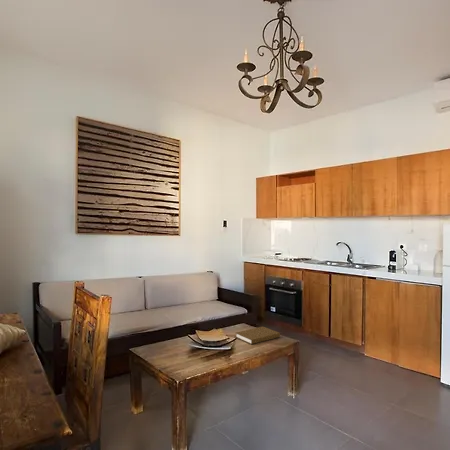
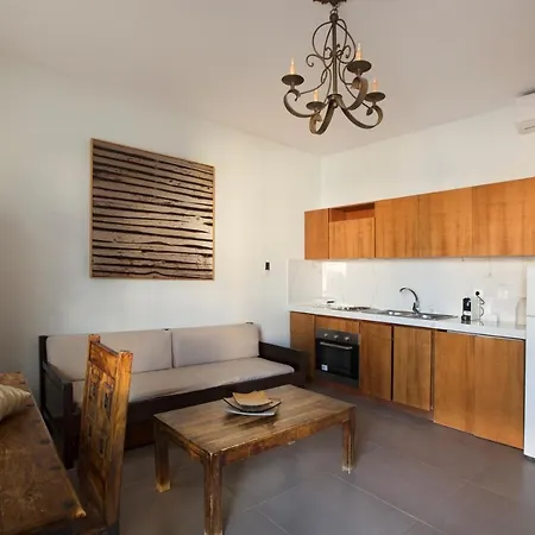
- book (257, 334)
